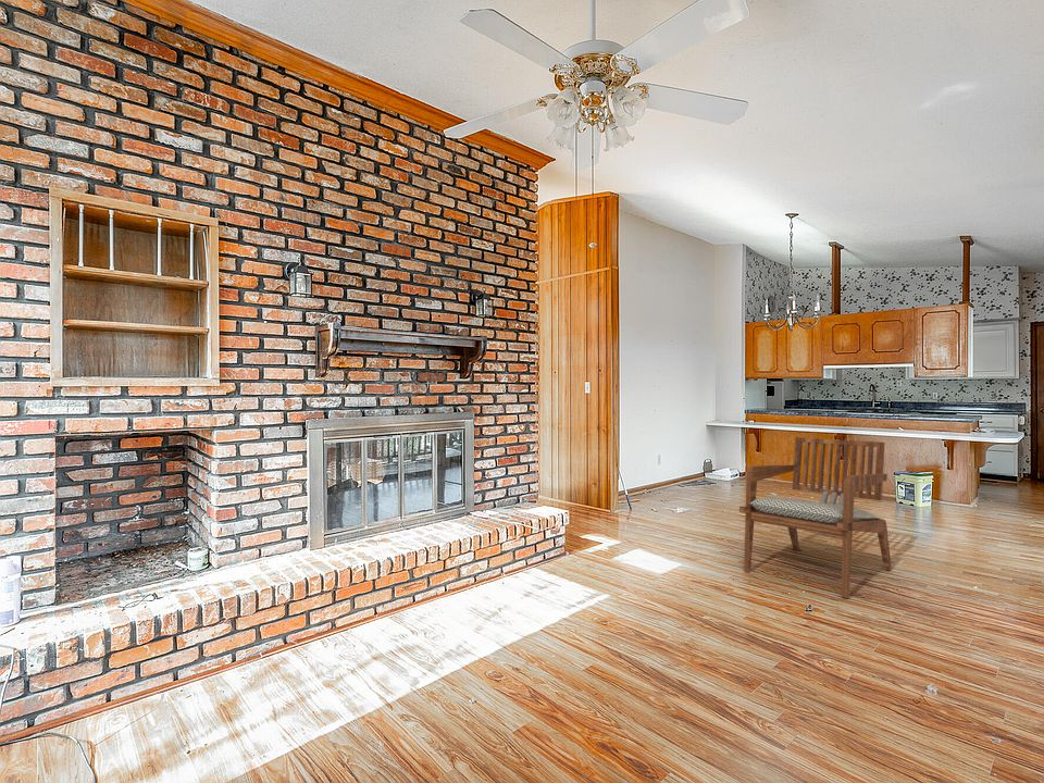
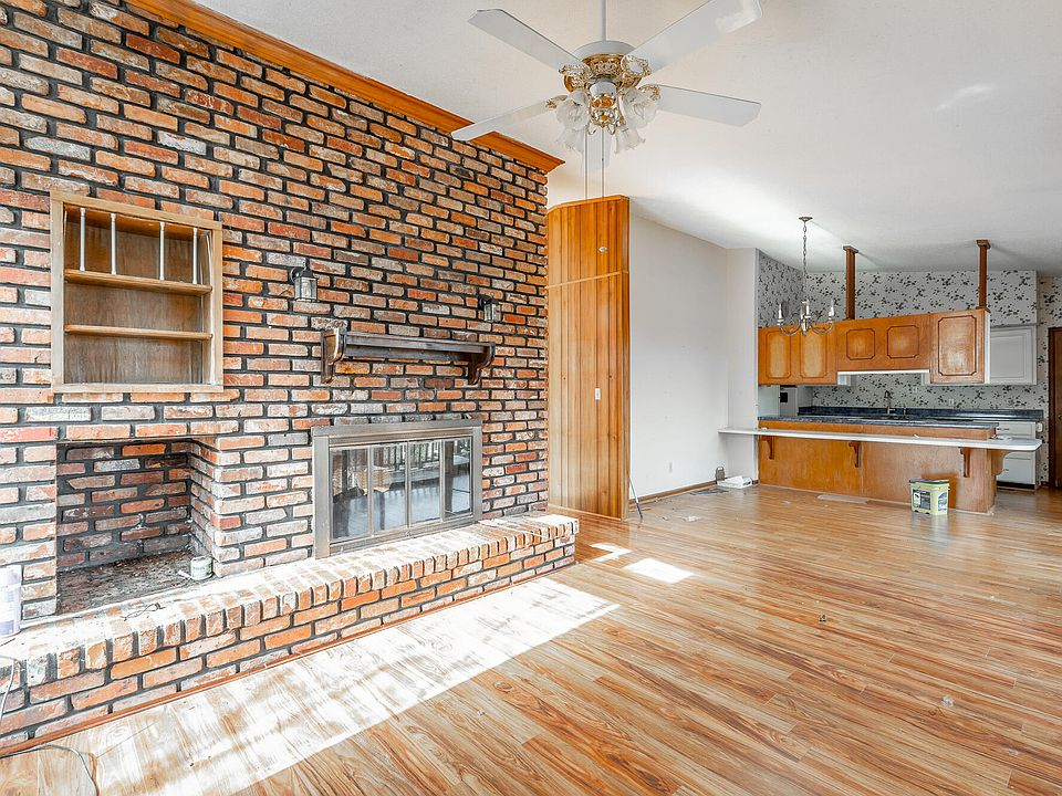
- armchair (816, 507)
